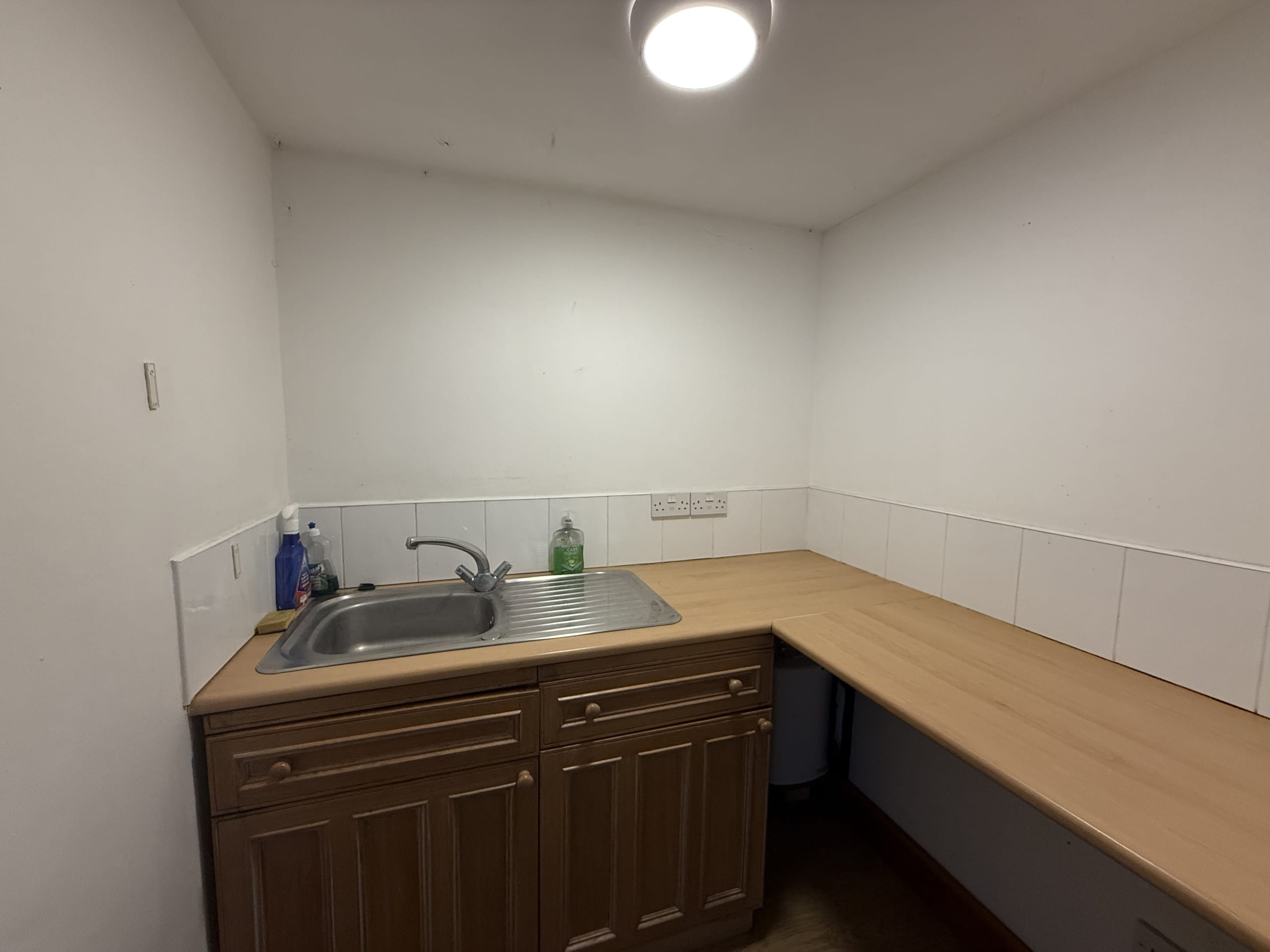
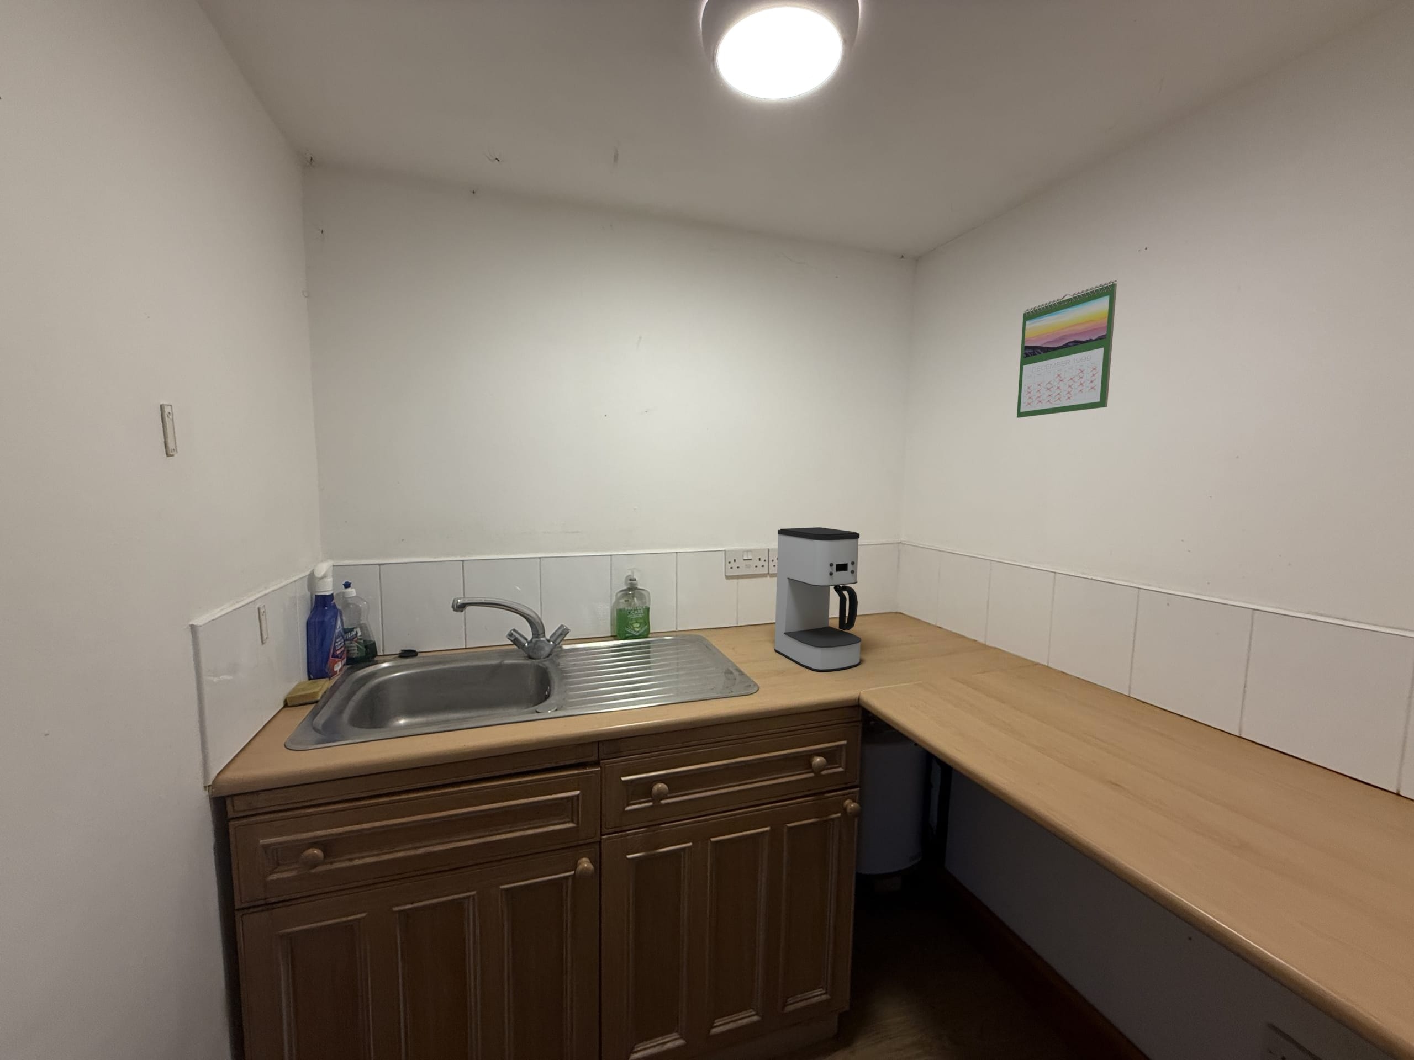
+ calendar (1062, 354)
+ coffee maker (825, 595)
